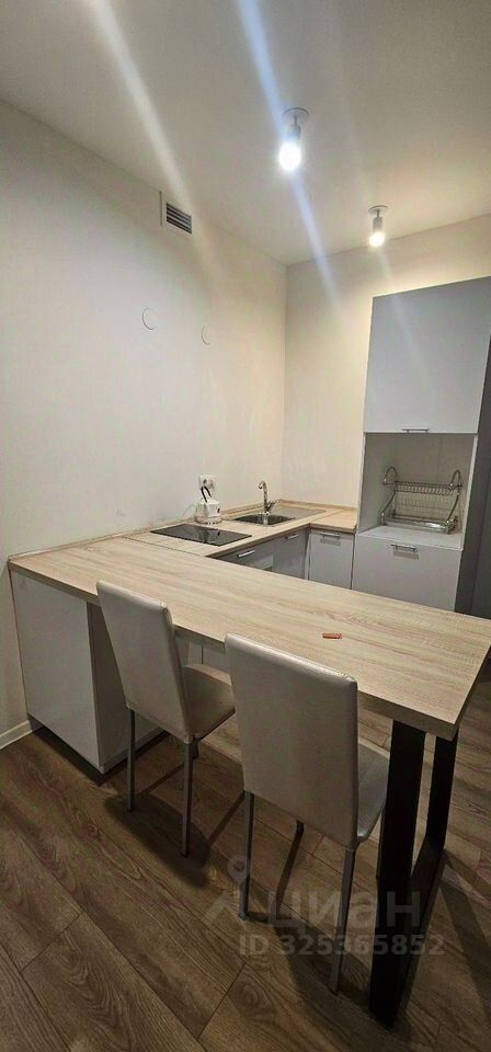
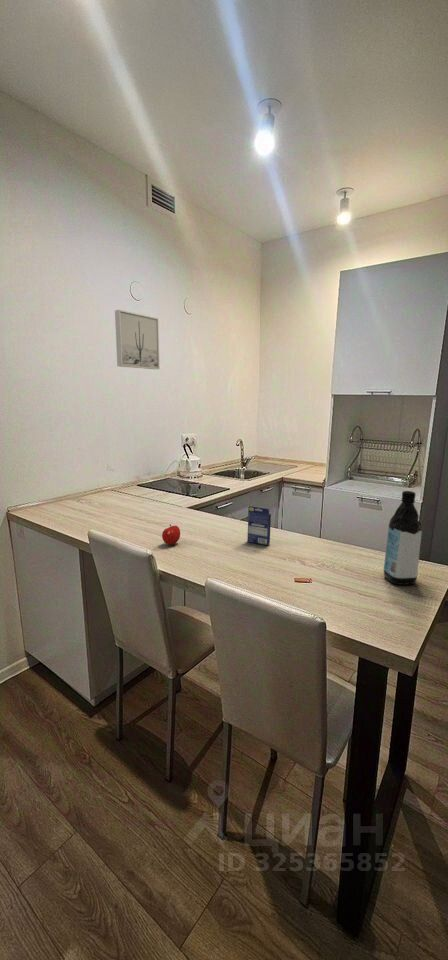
+ wall art (138, 341)
+ apple (171, 533)
+ small box (259, 524)
+ water bottle (404, 536)
